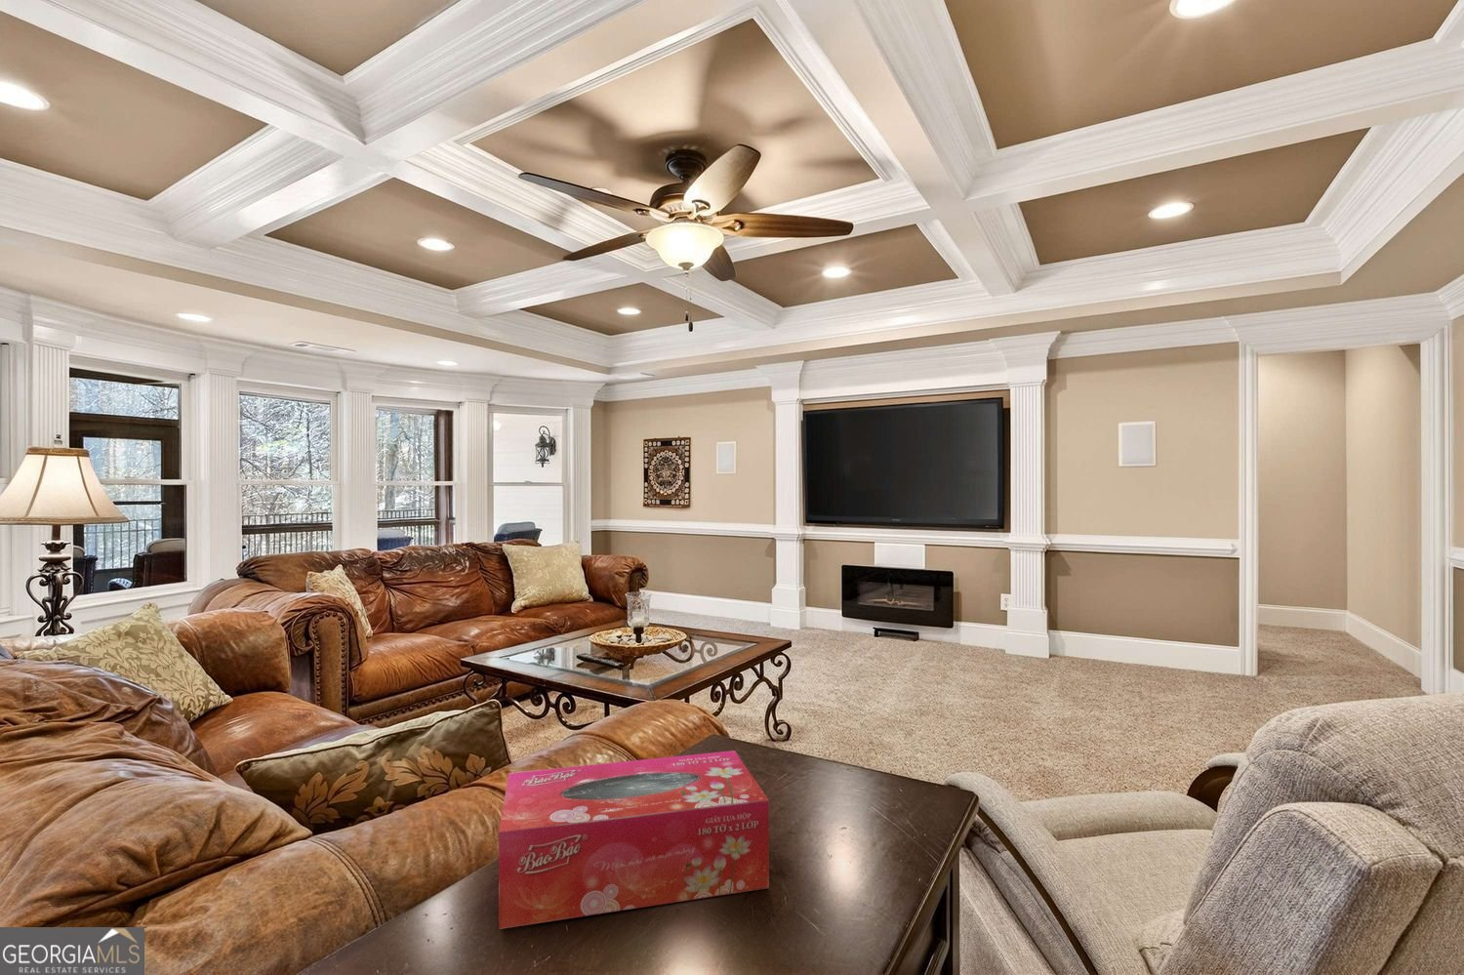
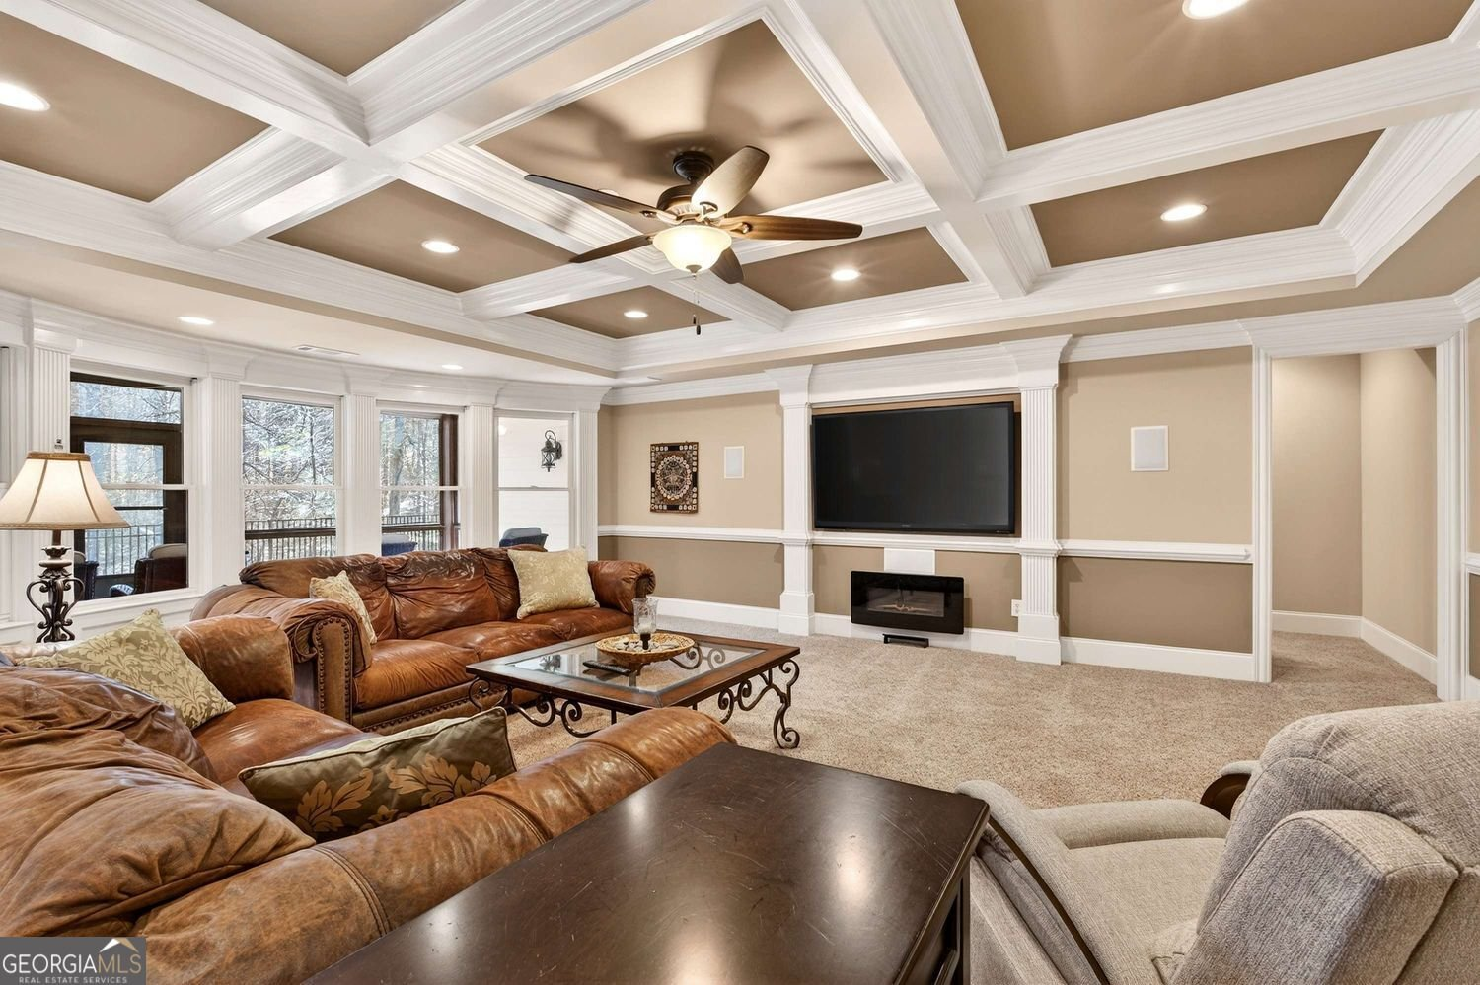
- tissue box (632, 828)
